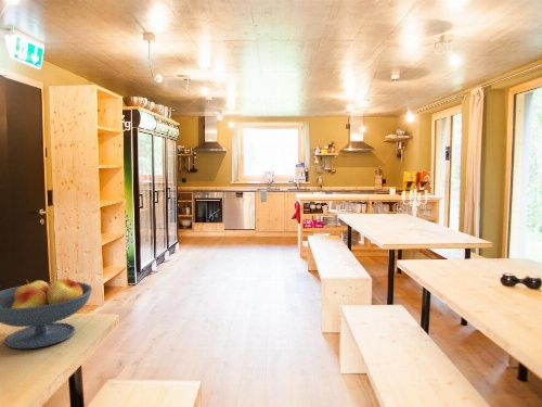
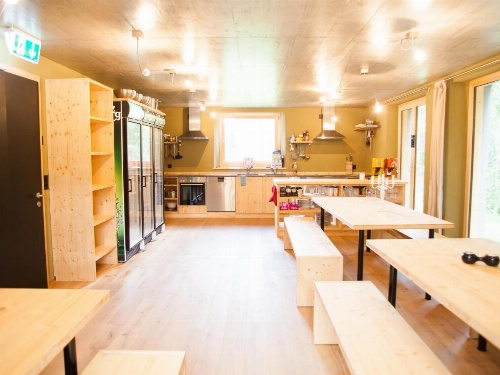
- fruit bowl (40, 307)
